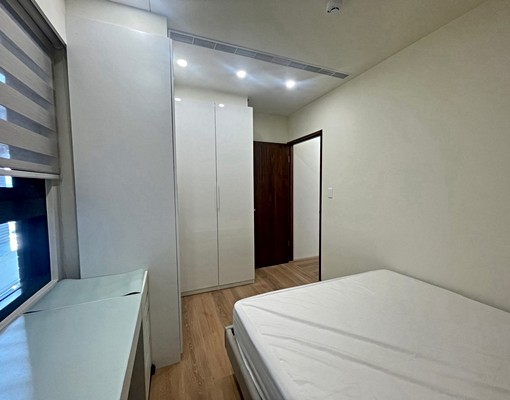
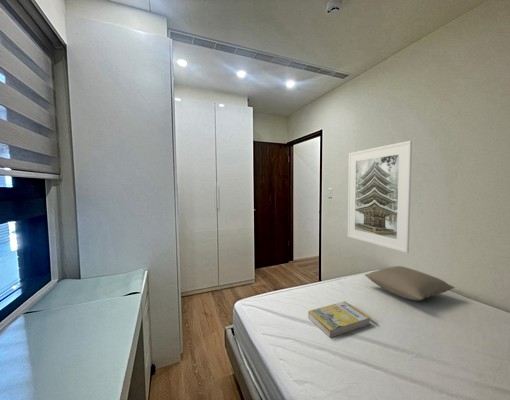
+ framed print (374, 196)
+ pillow (406, 281)
+ book (338, 317)
